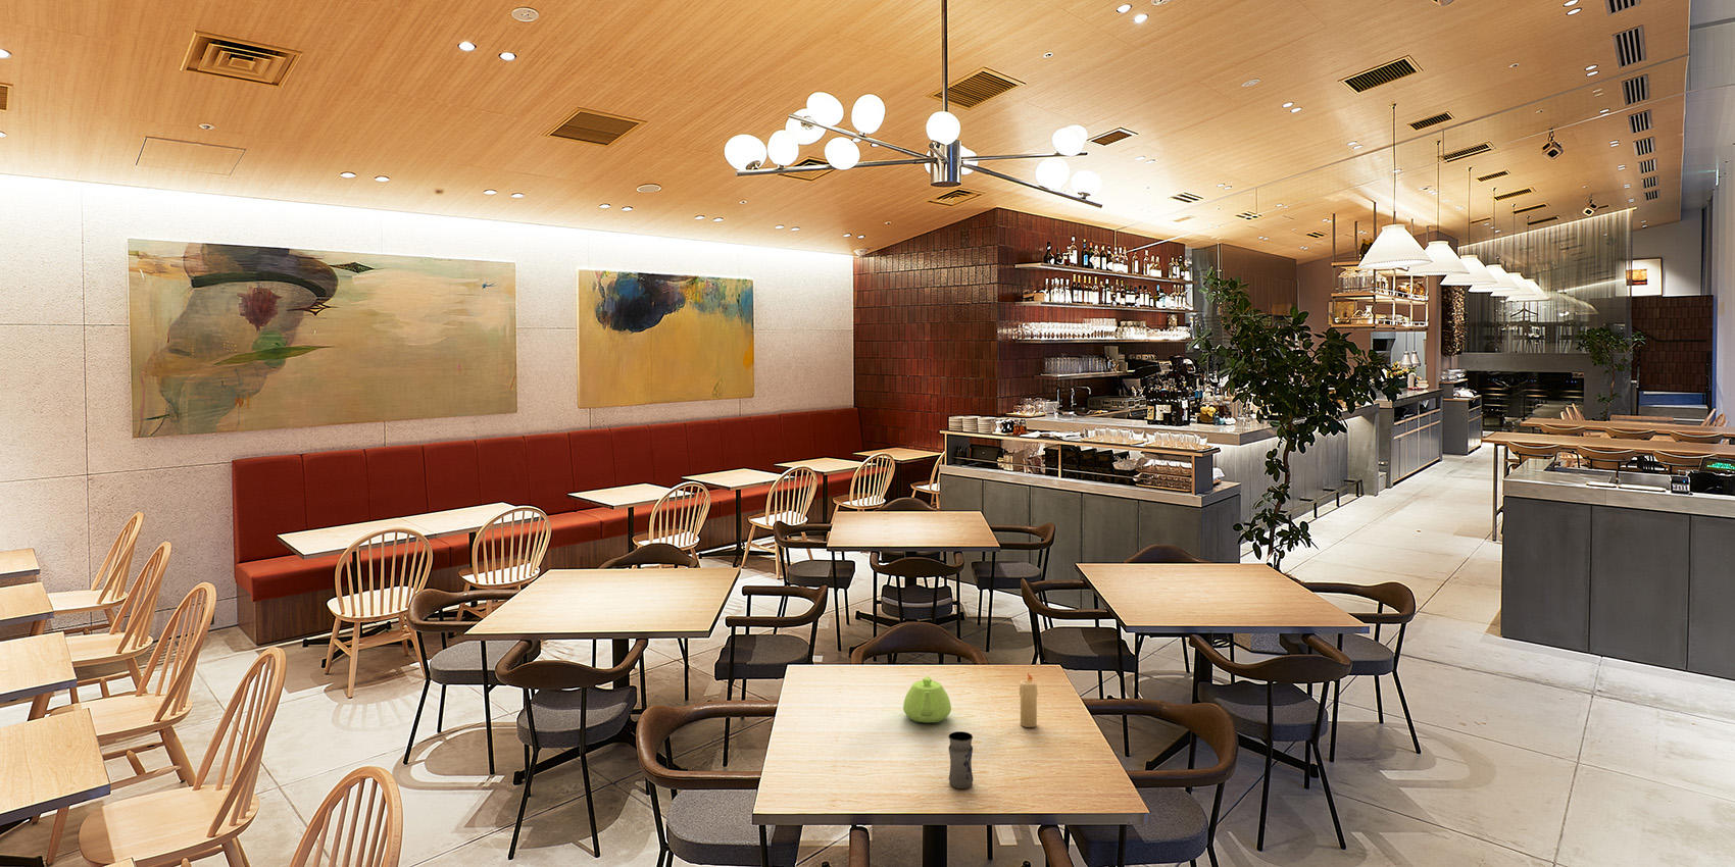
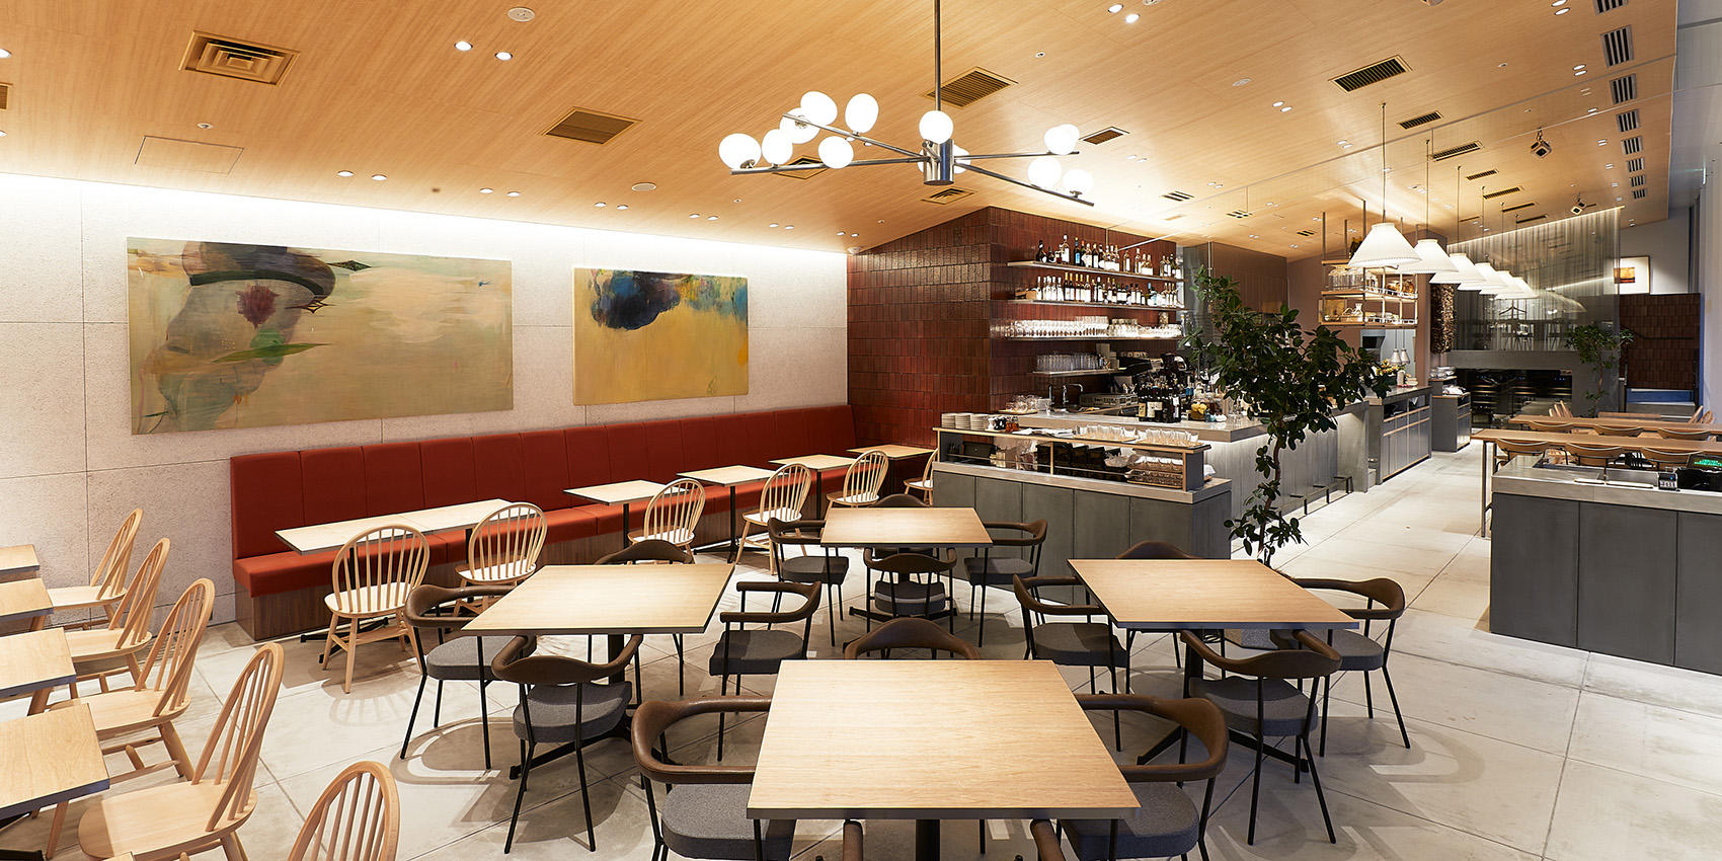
- jar (960, 759)
- candle (1028, 699)
- teapot (926, 699)
